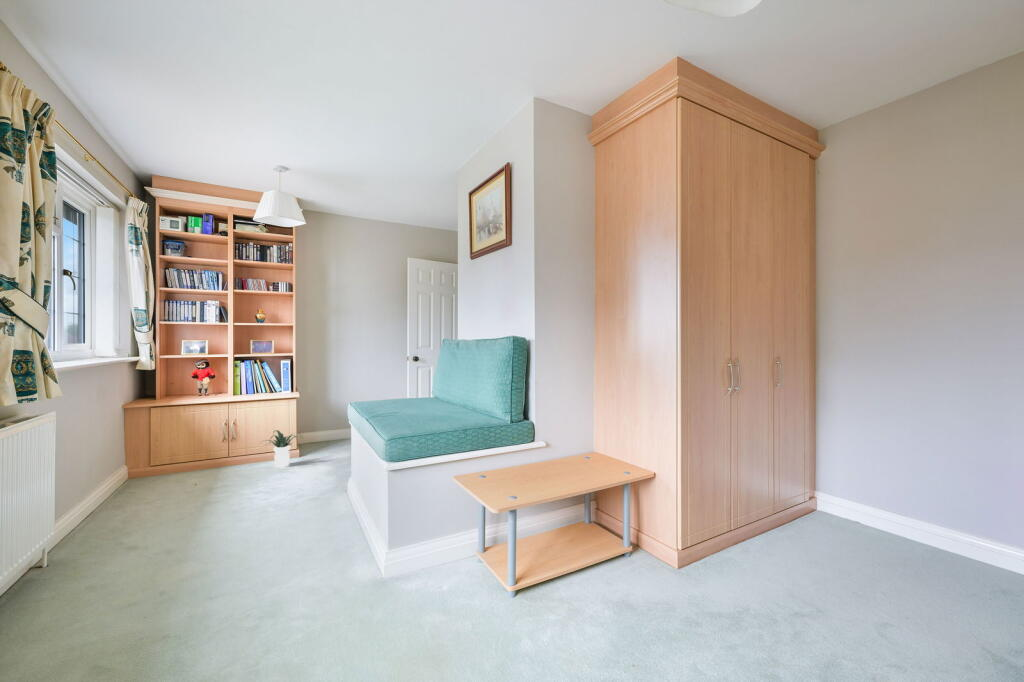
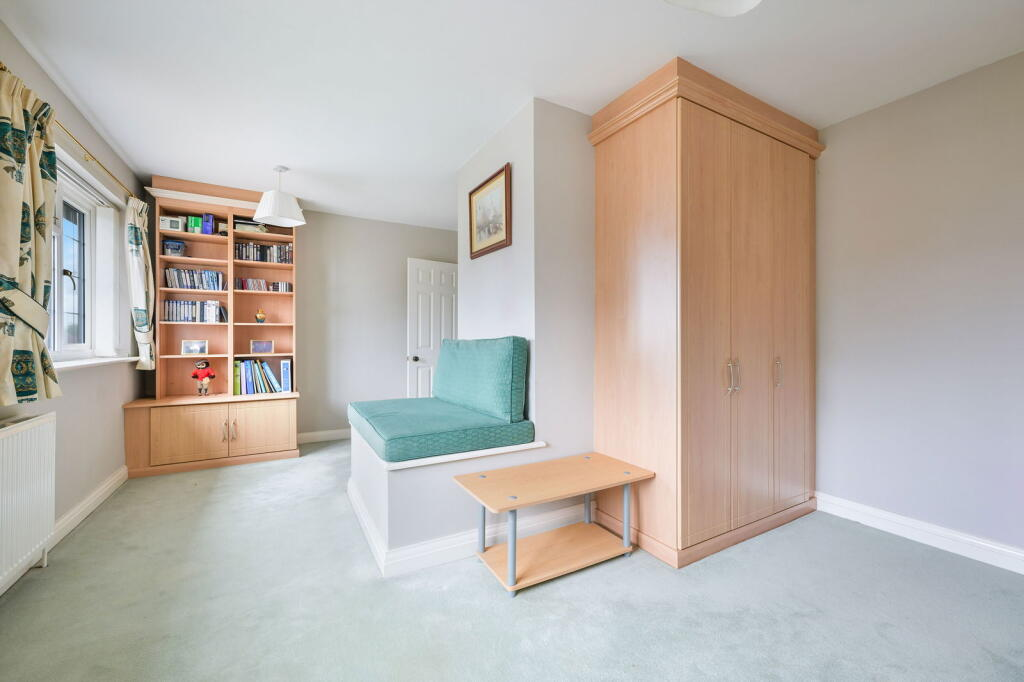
- potted plant (281, 448)
